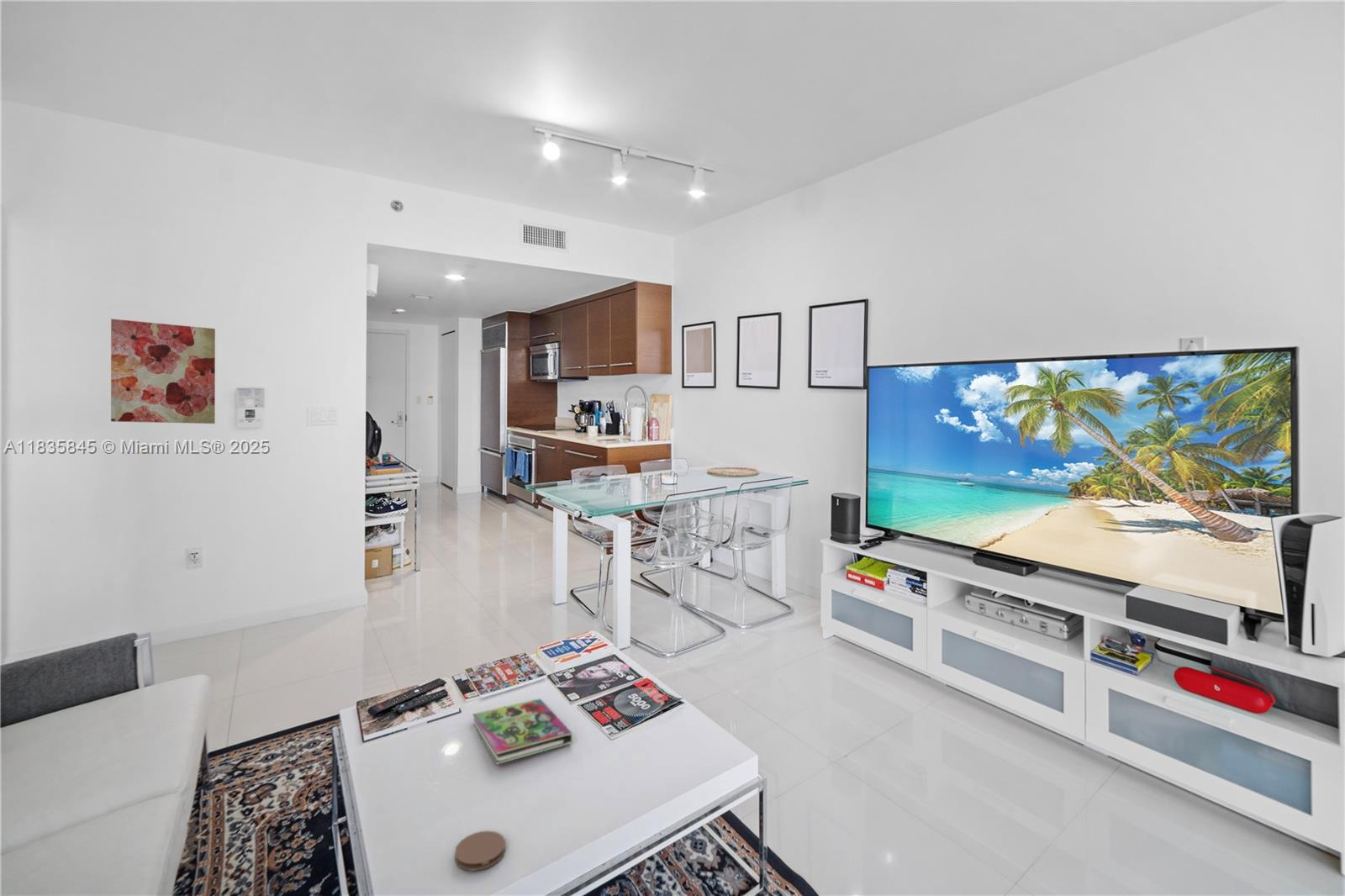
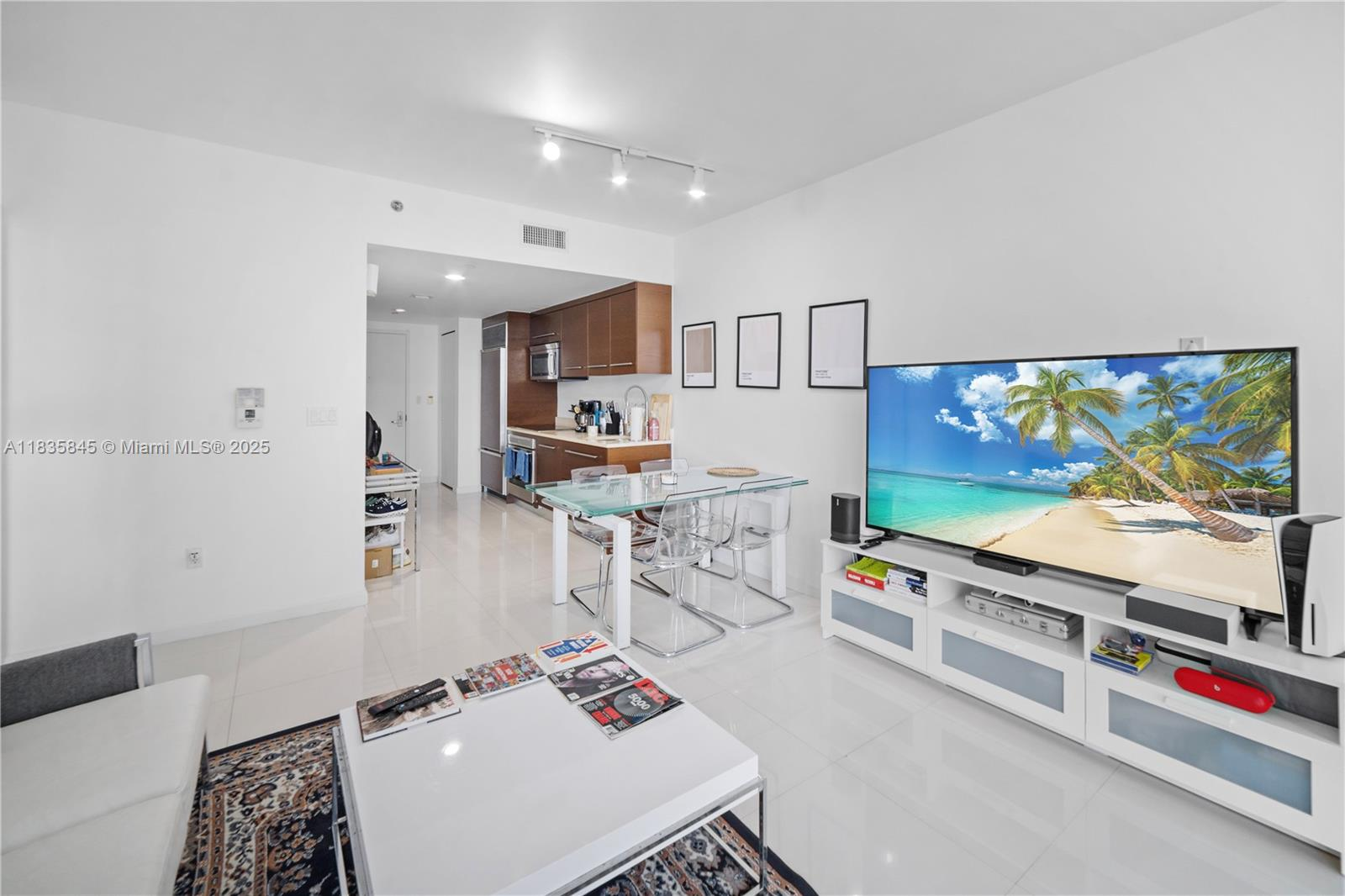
- wall art (165, 373)
- book (520, 728)
- coaster (480, 850)
